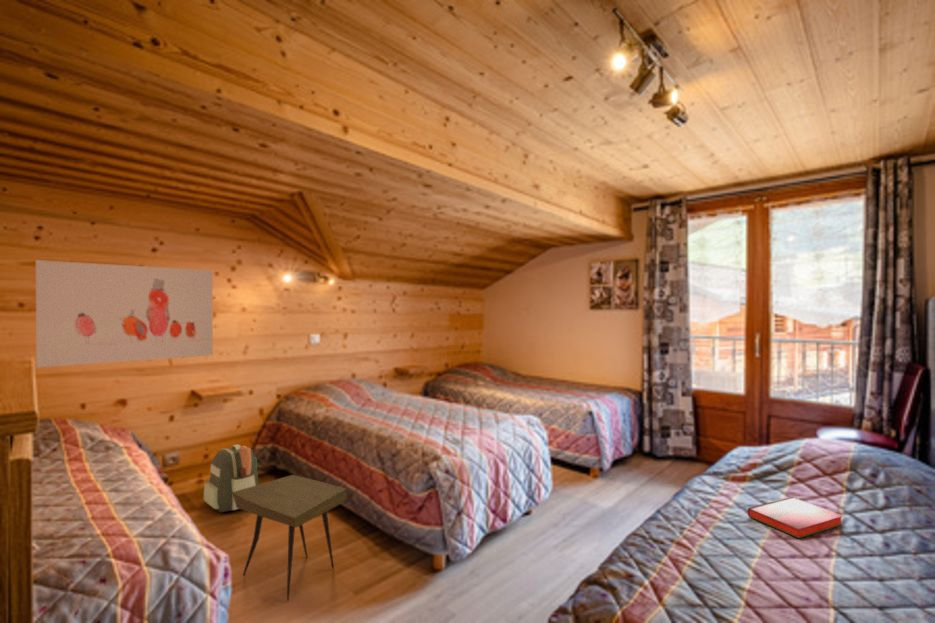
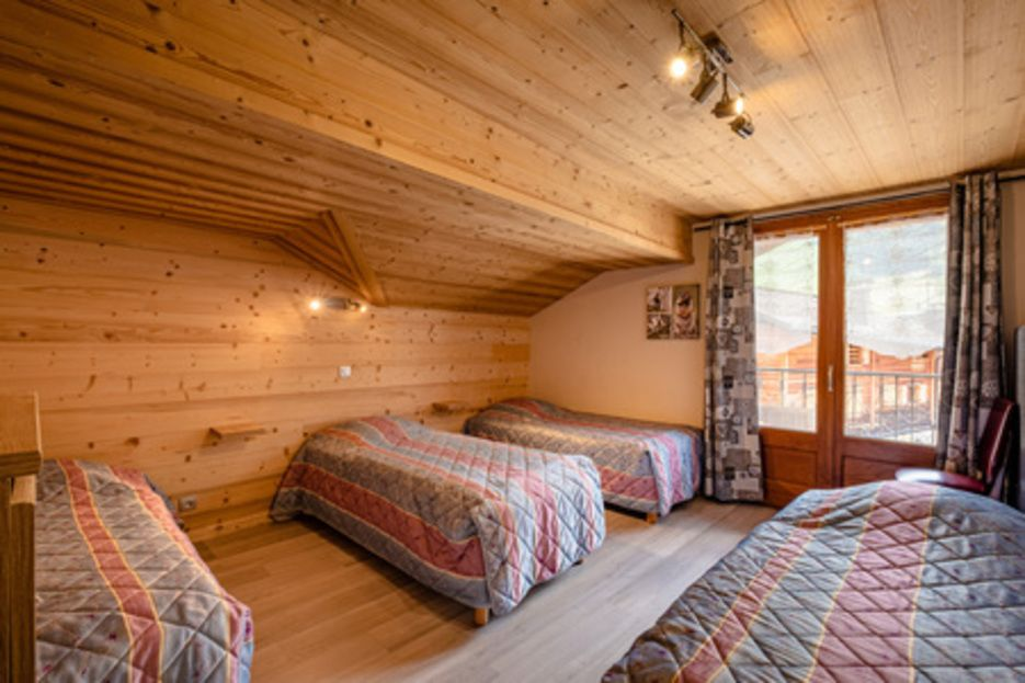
- side table (291, 534)
- hardback book (794, 515)
- wall art (134, 313)
- backpack (232, 474)
